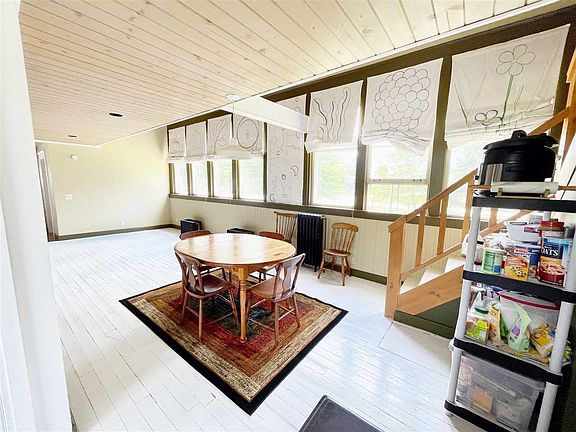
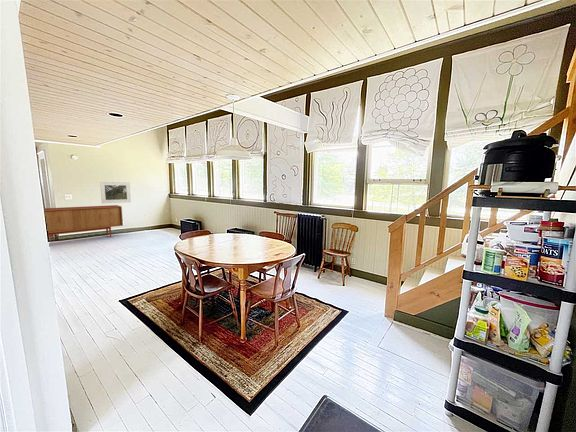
+ sideboard (78, 224)
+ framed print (116, 192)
